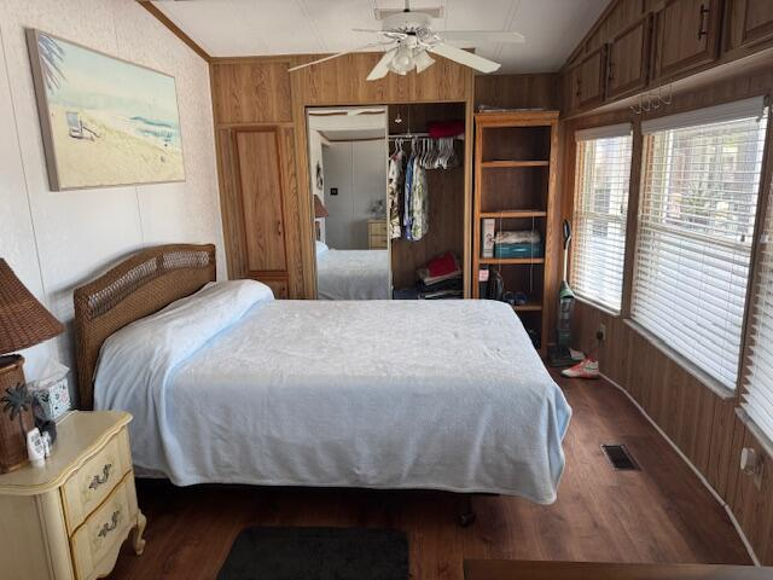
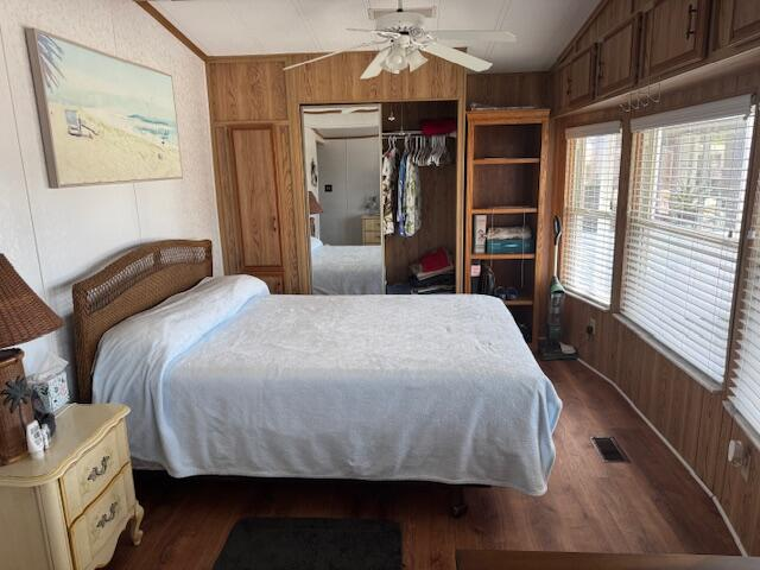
- sneaker (580, 366)
